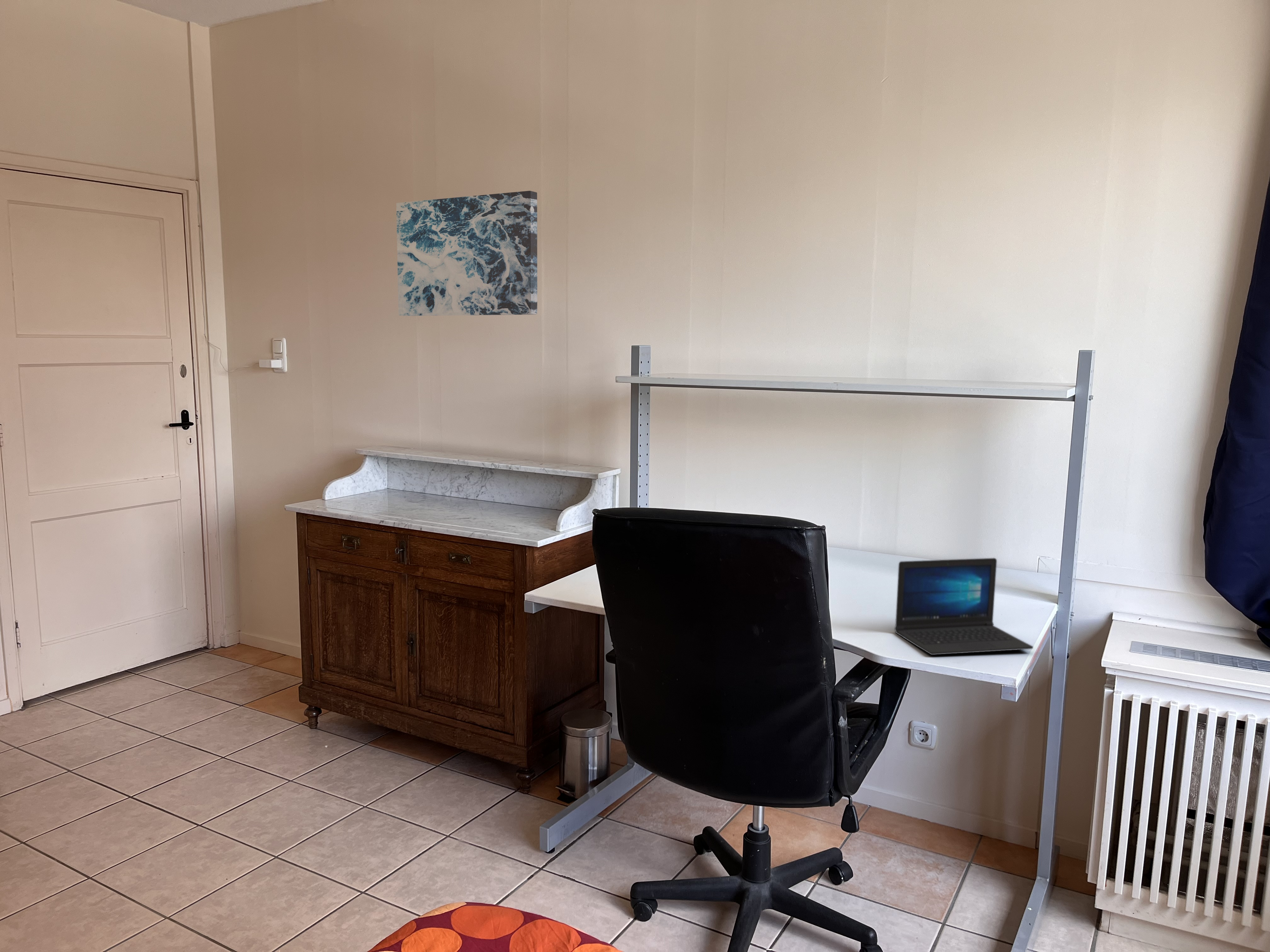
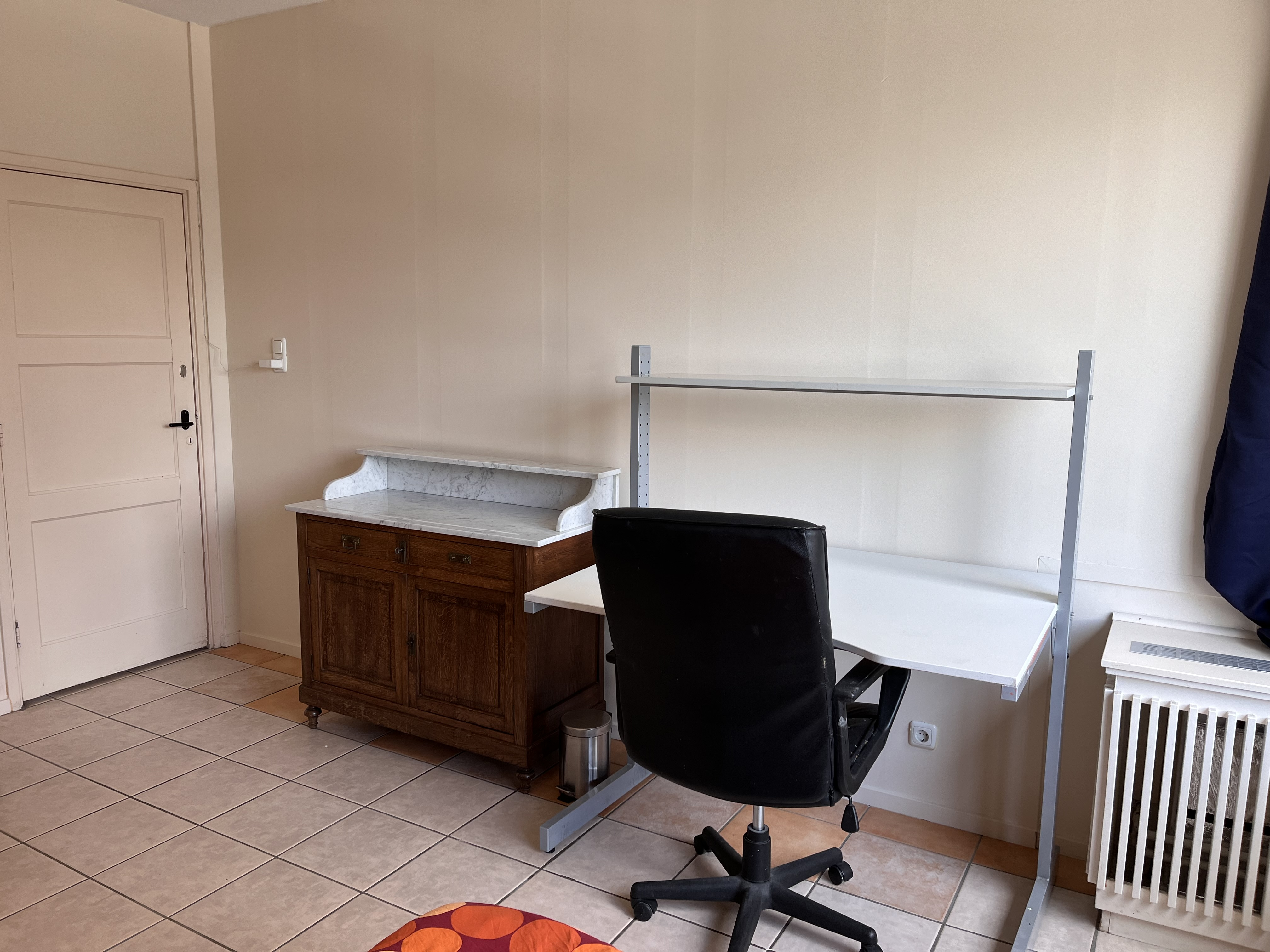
- laptop (964, 604)
- wall art (465, 257)
